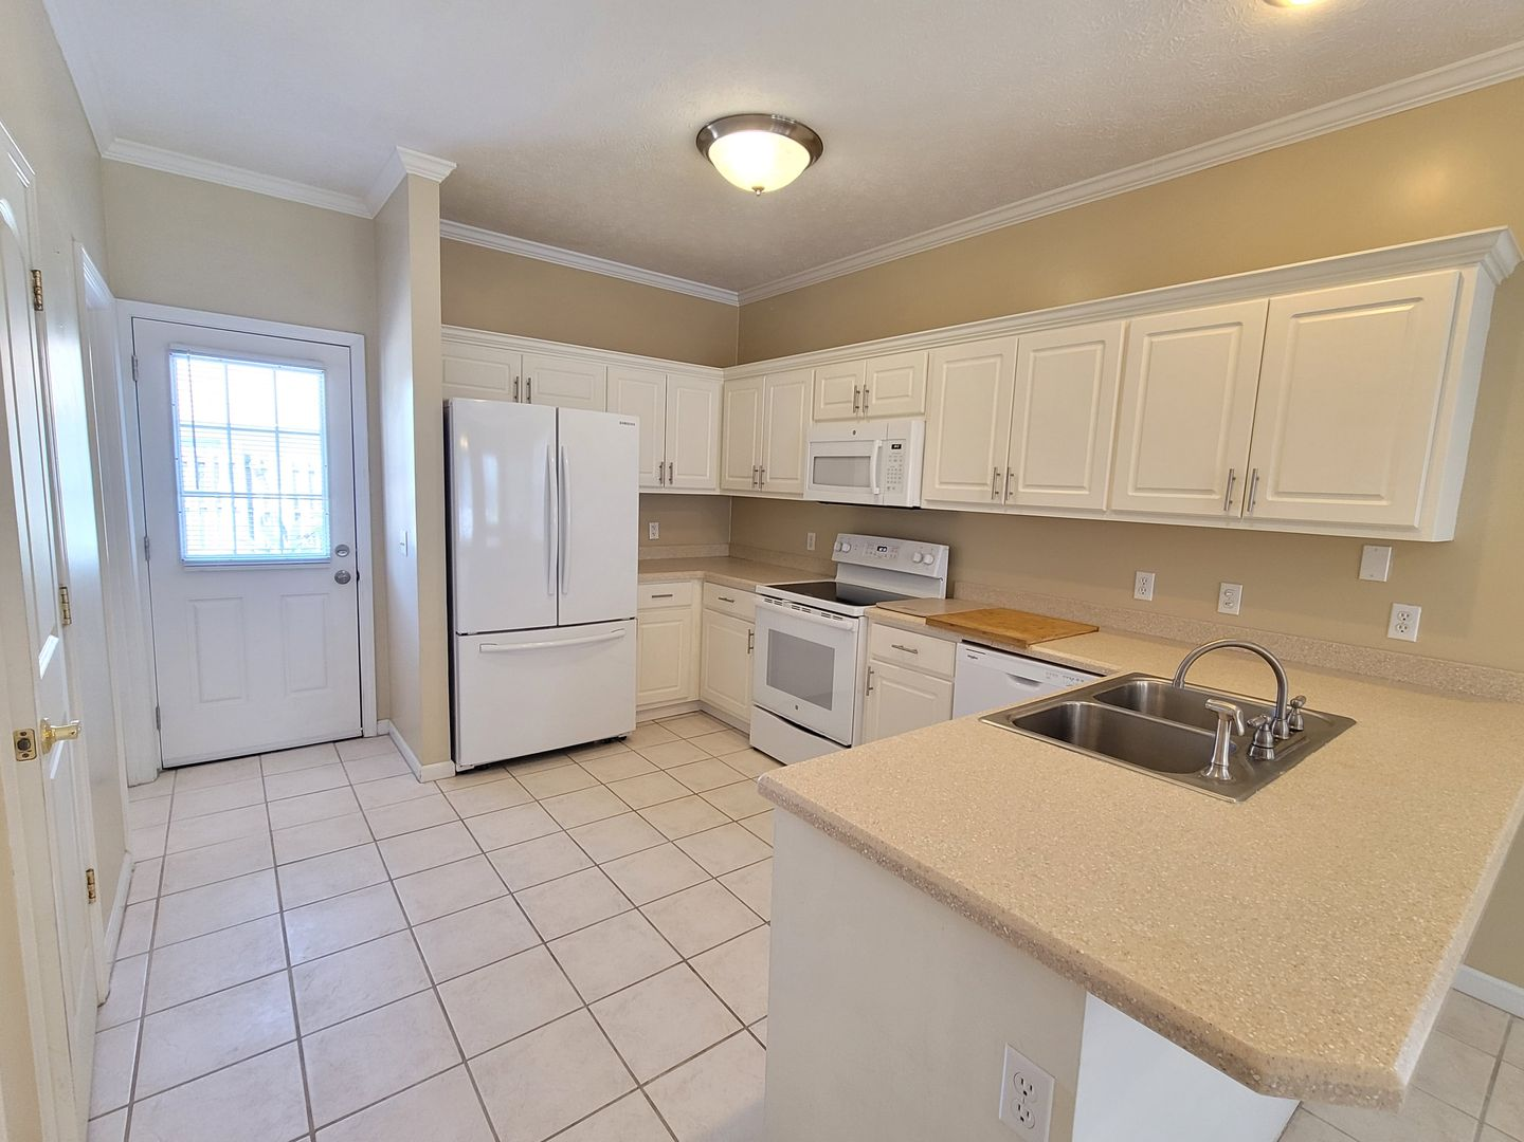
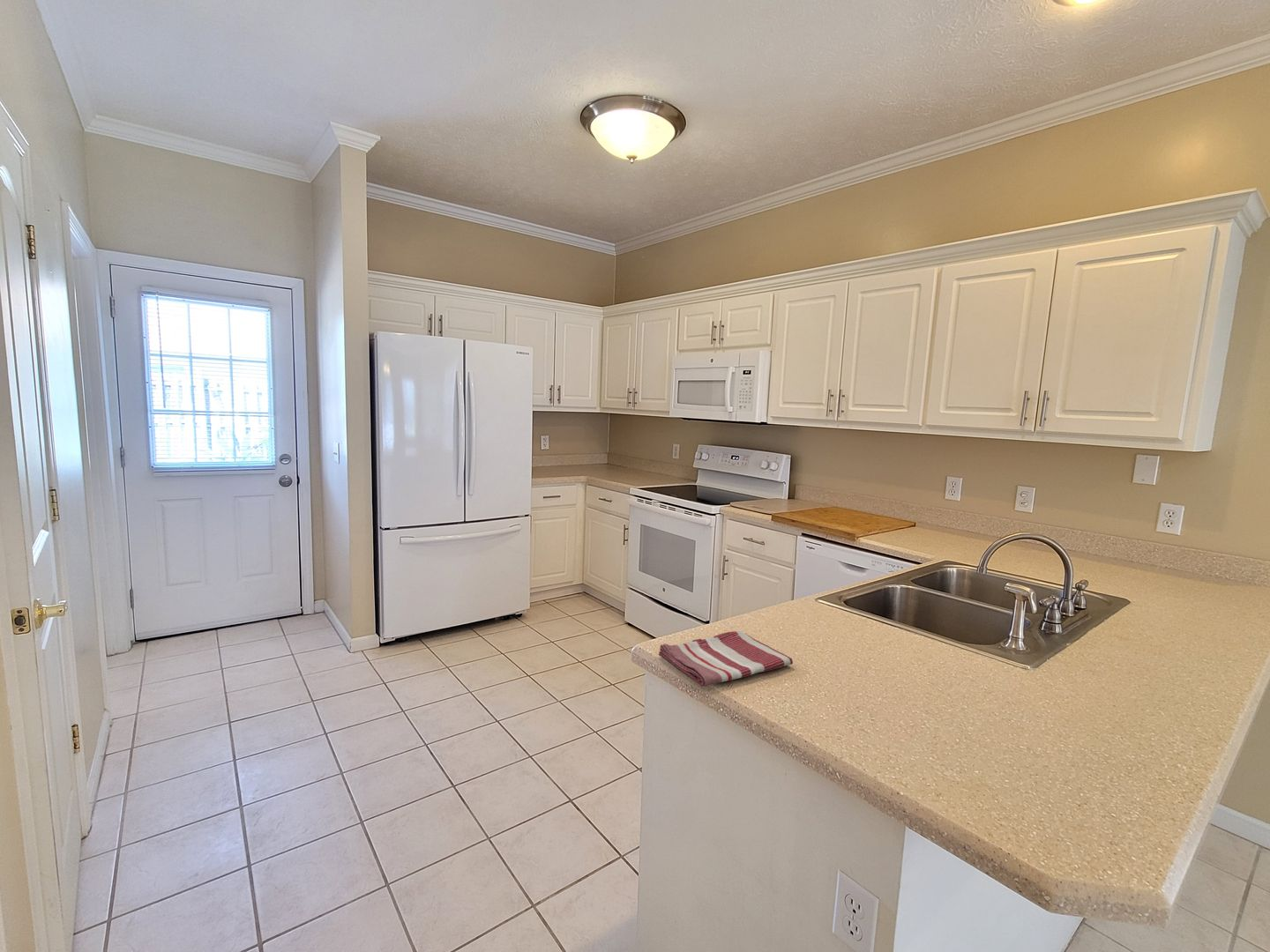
+ dish towel (724, 655)
